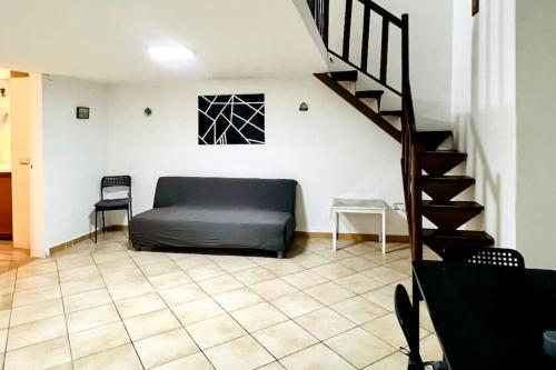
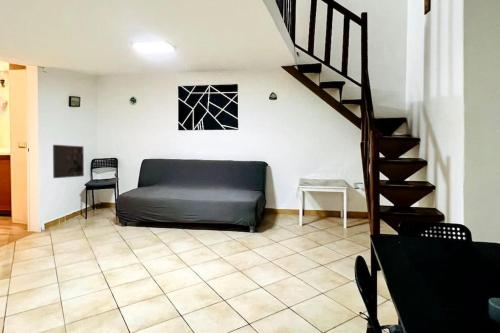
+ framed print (69, 161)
